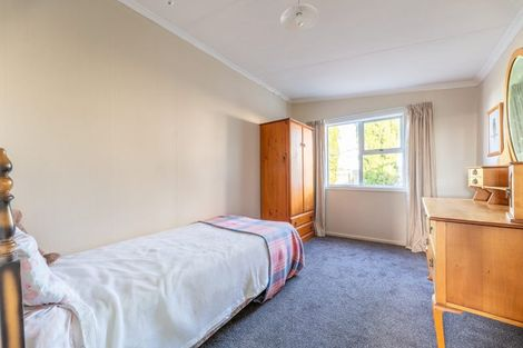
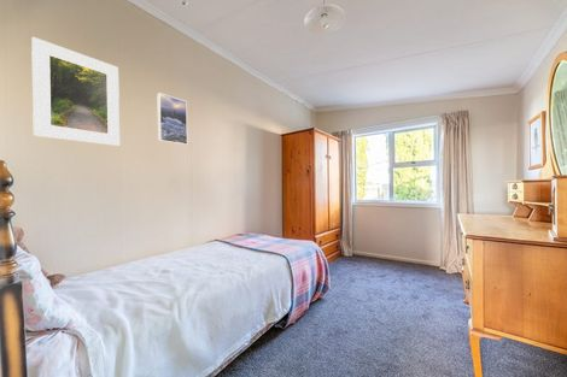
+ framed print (80, 98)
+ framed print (173, 119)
